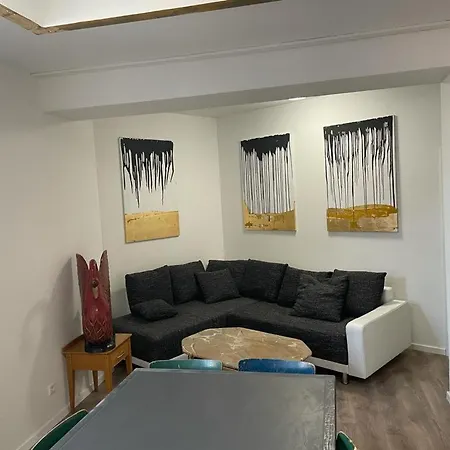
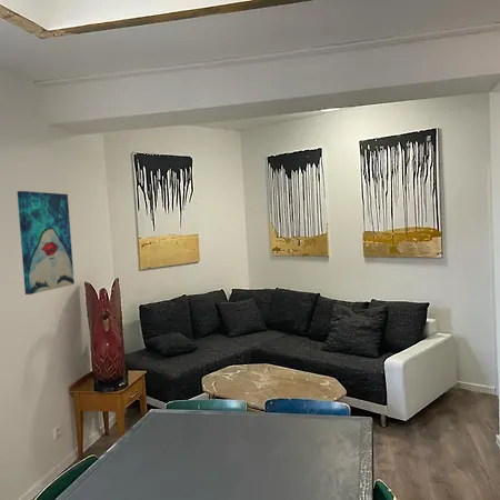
+ wall art (48, 241)
